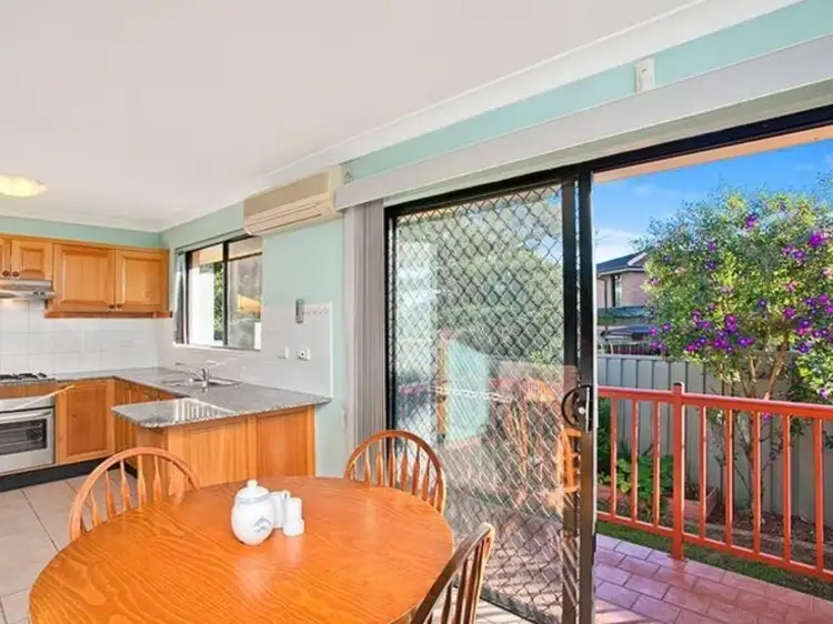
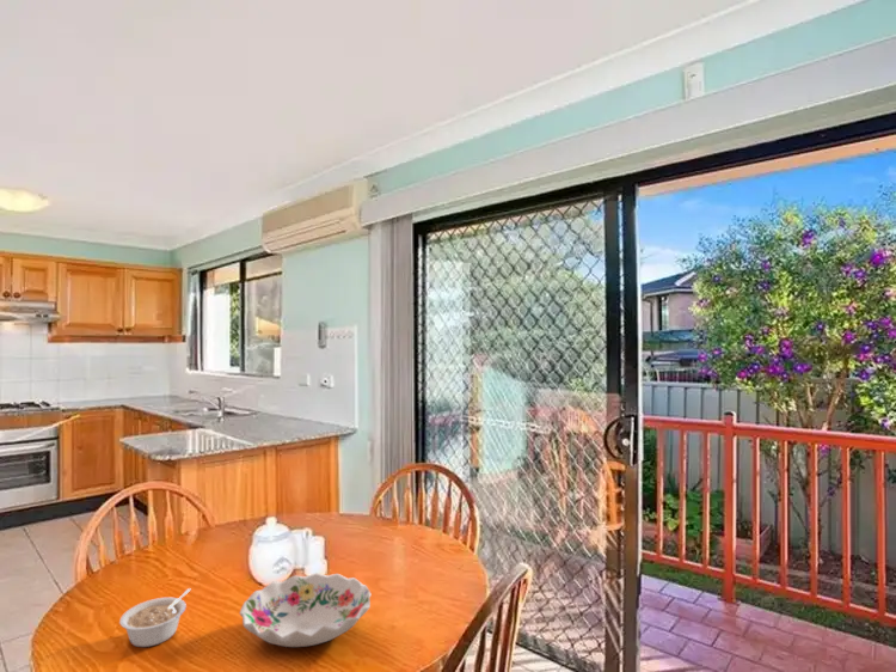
+ decorative bowl (307, 613)
+ legume (154, 619)
